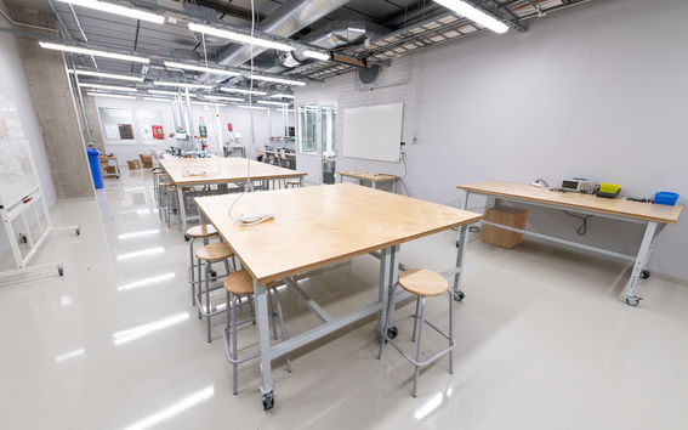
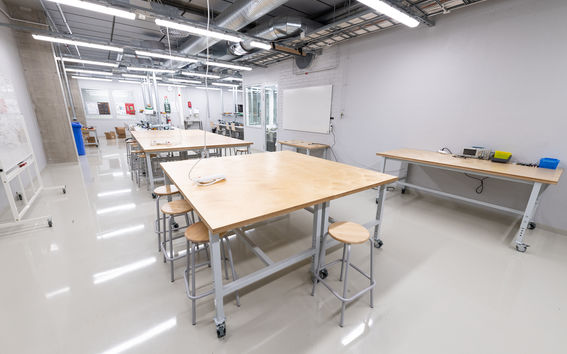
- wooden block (504, 225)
